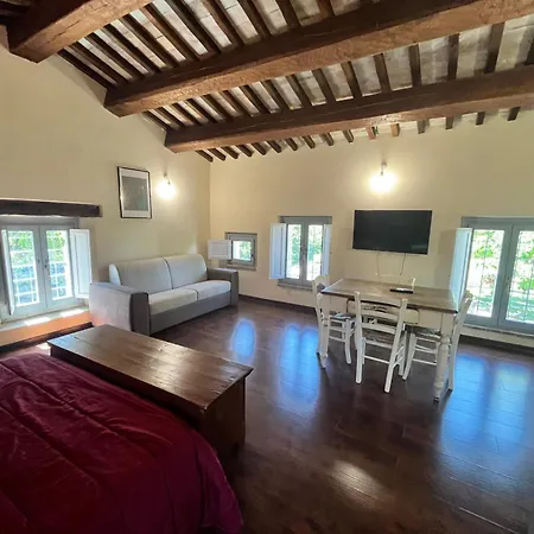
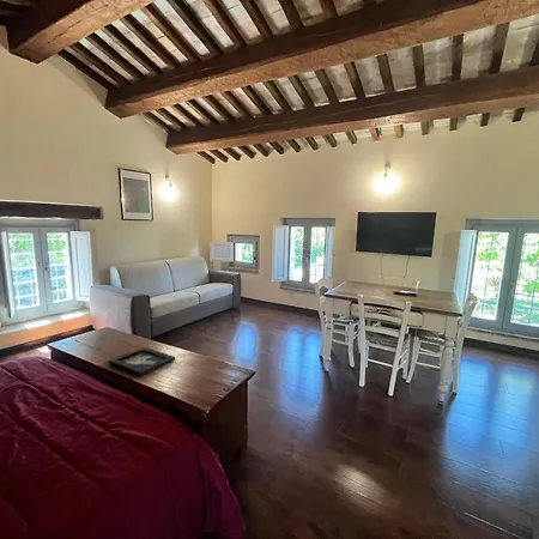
+ decorative tray (143, 359)
